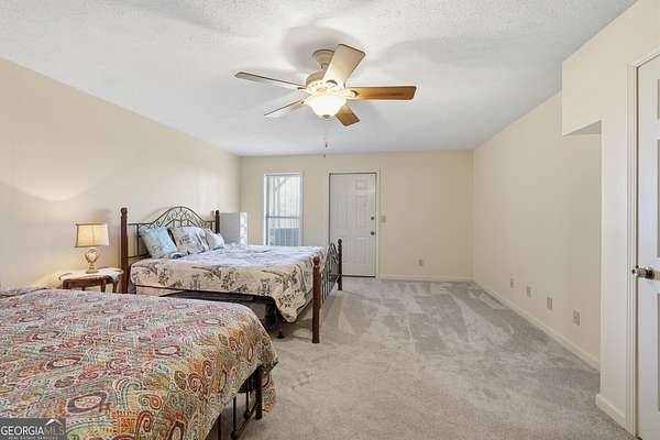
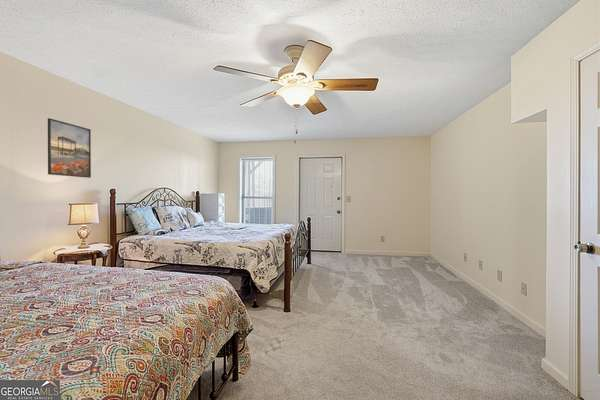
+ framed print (70, 150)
